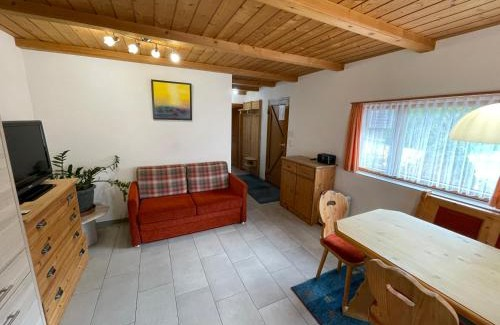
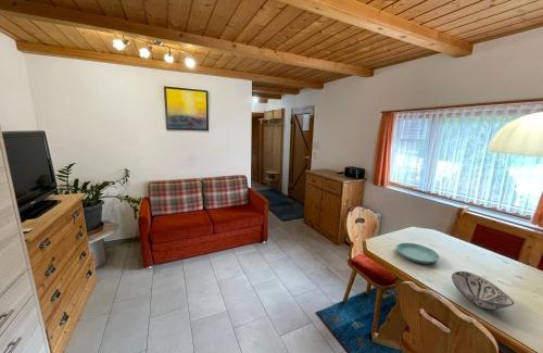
+ saucer (416, 253)
+ decorative bowl (479, 293)
